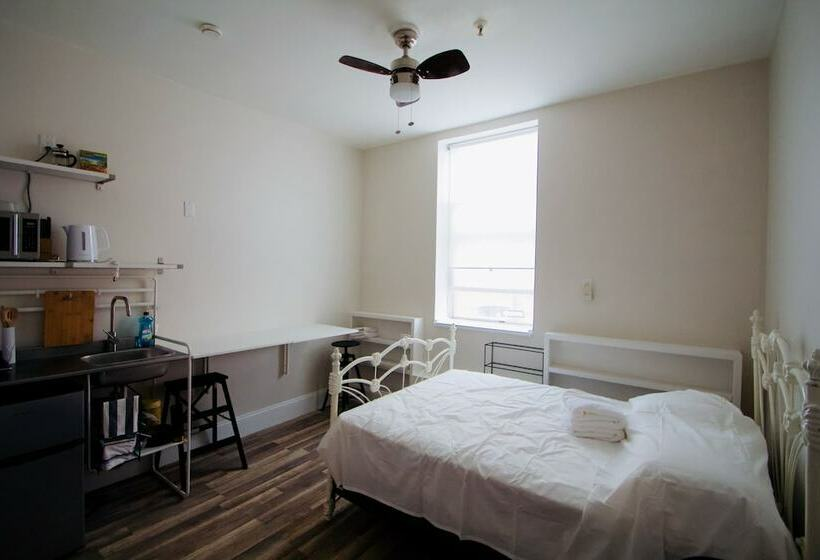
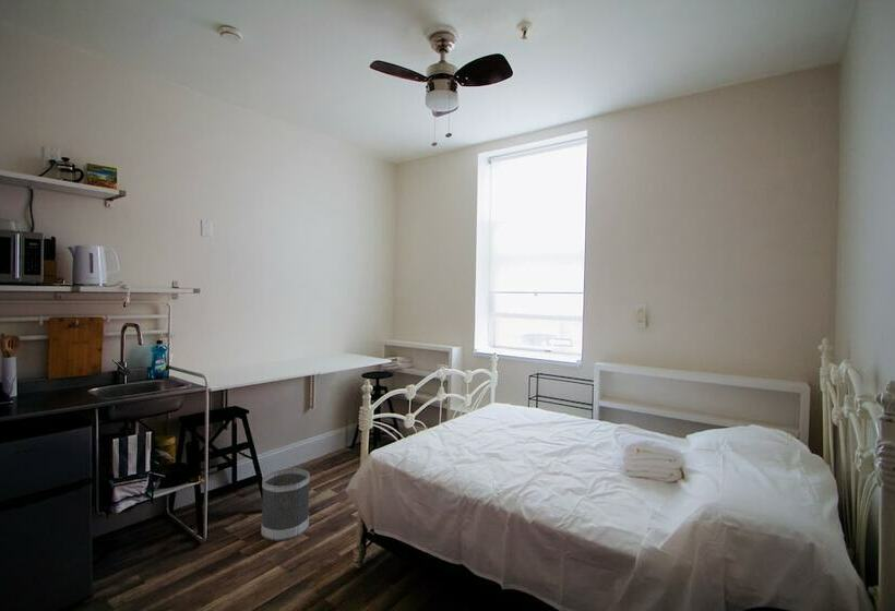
+ wastebasket (285, 502)
